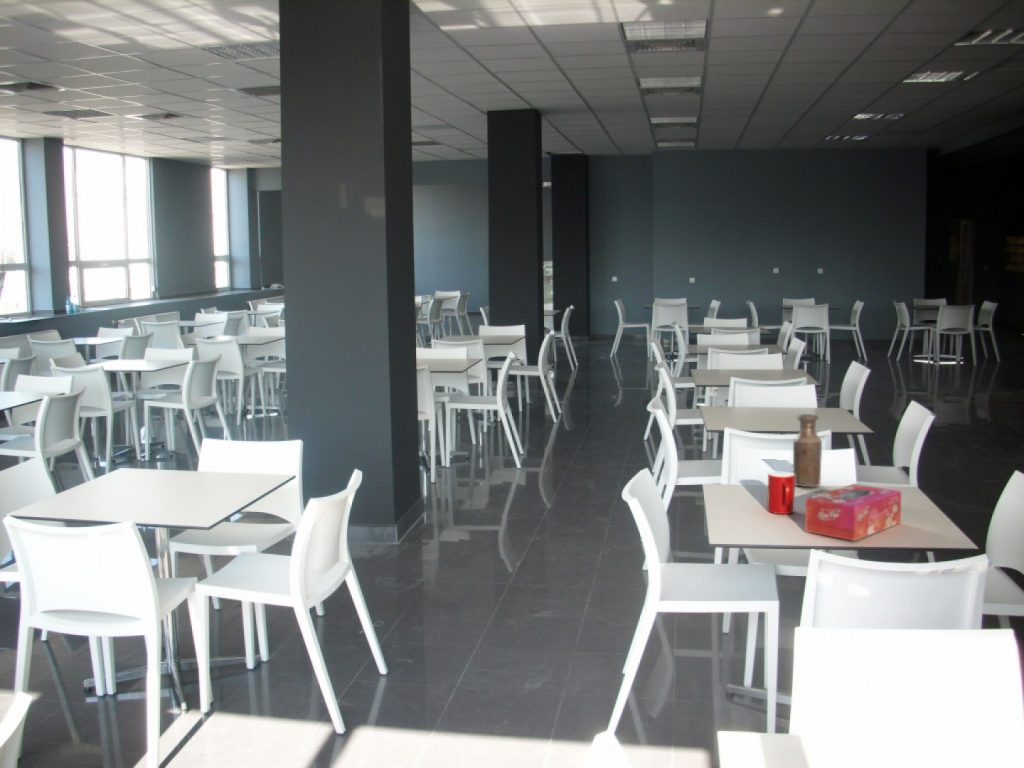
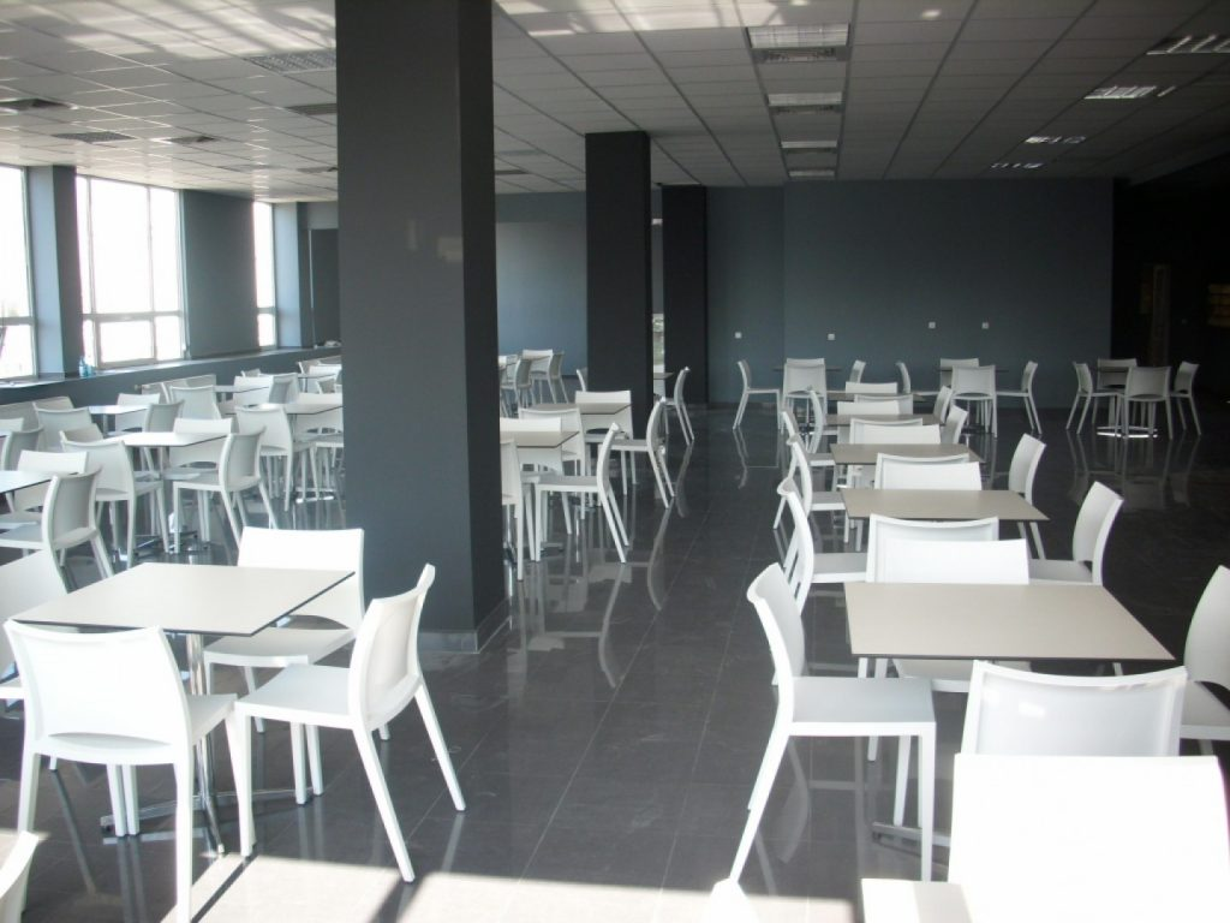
- tissue box (853, 510)
- bottle (807, 450)
- cup (780, 493)
